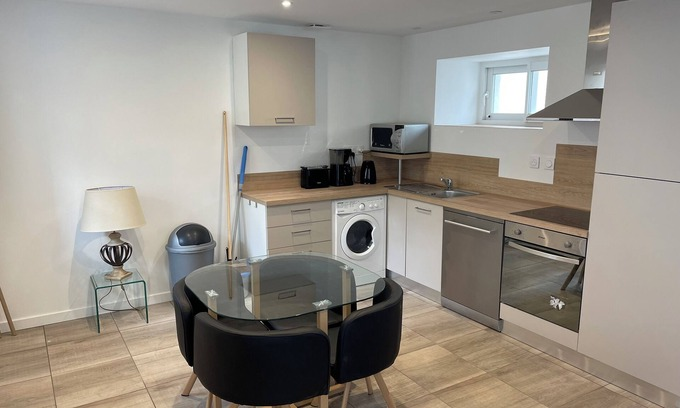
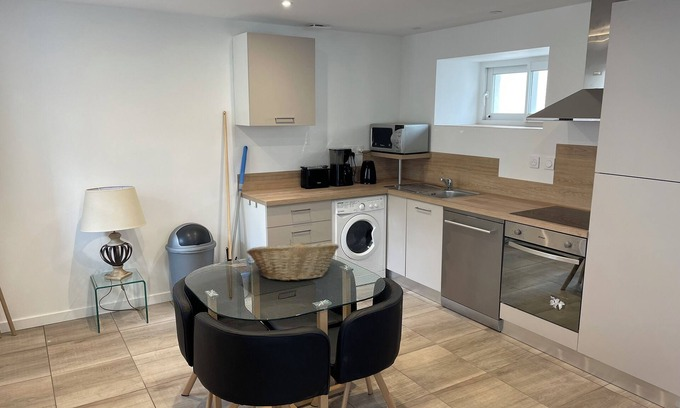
+ fruit basket (293, 256)
